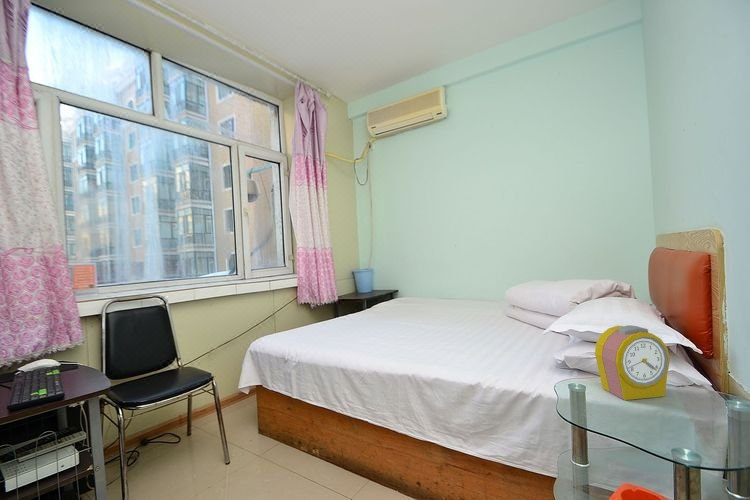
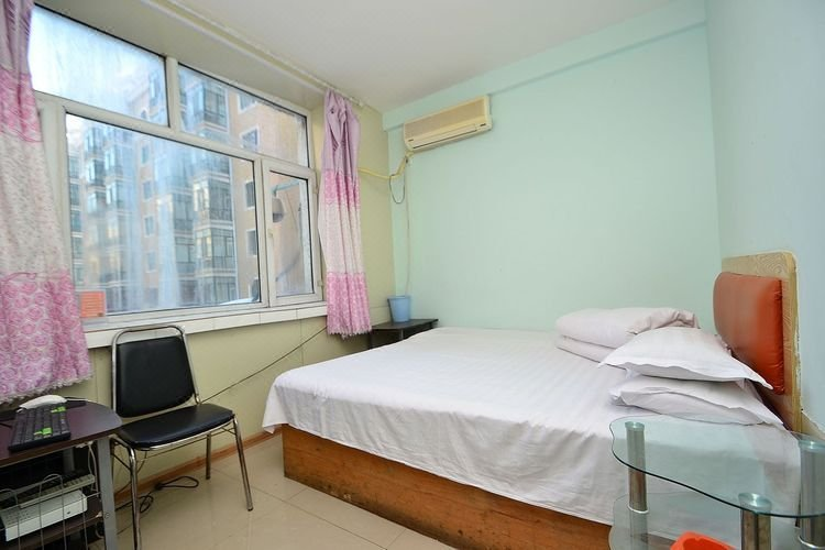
- alarm clock (631, 359)
